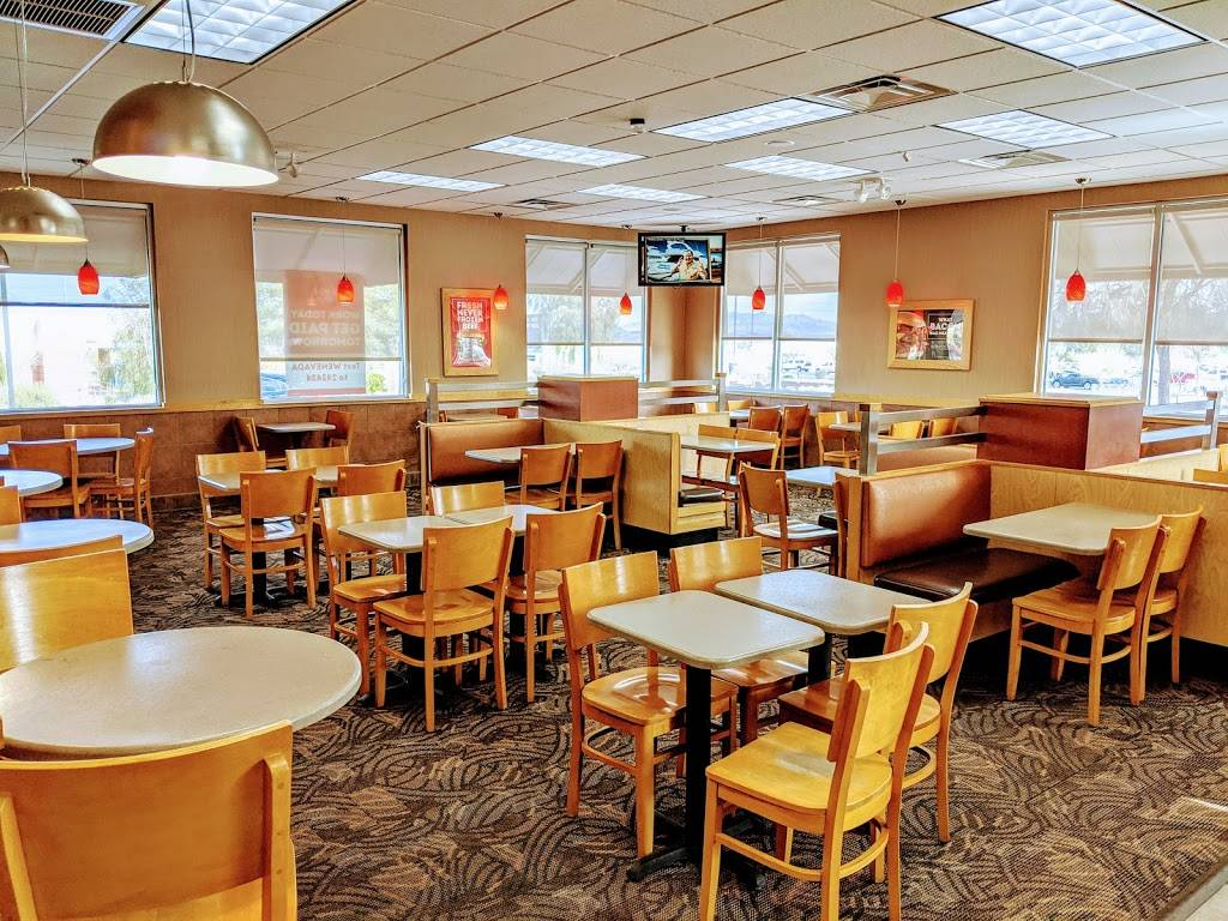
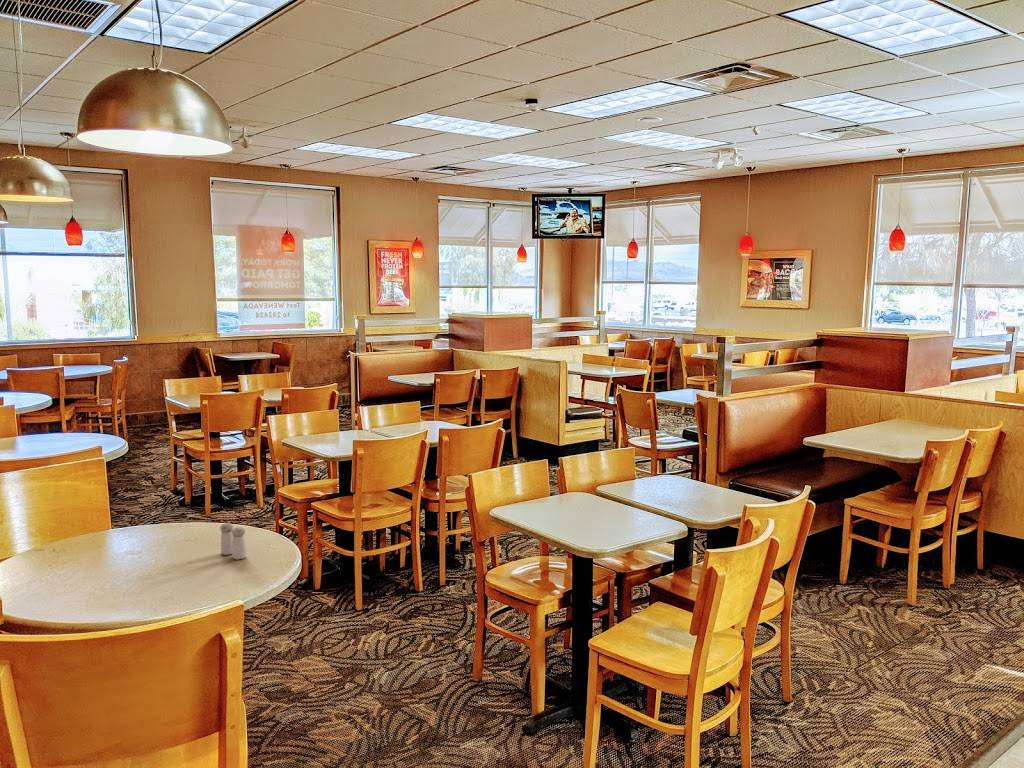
+ salt and pepper shaker (232, 540)
